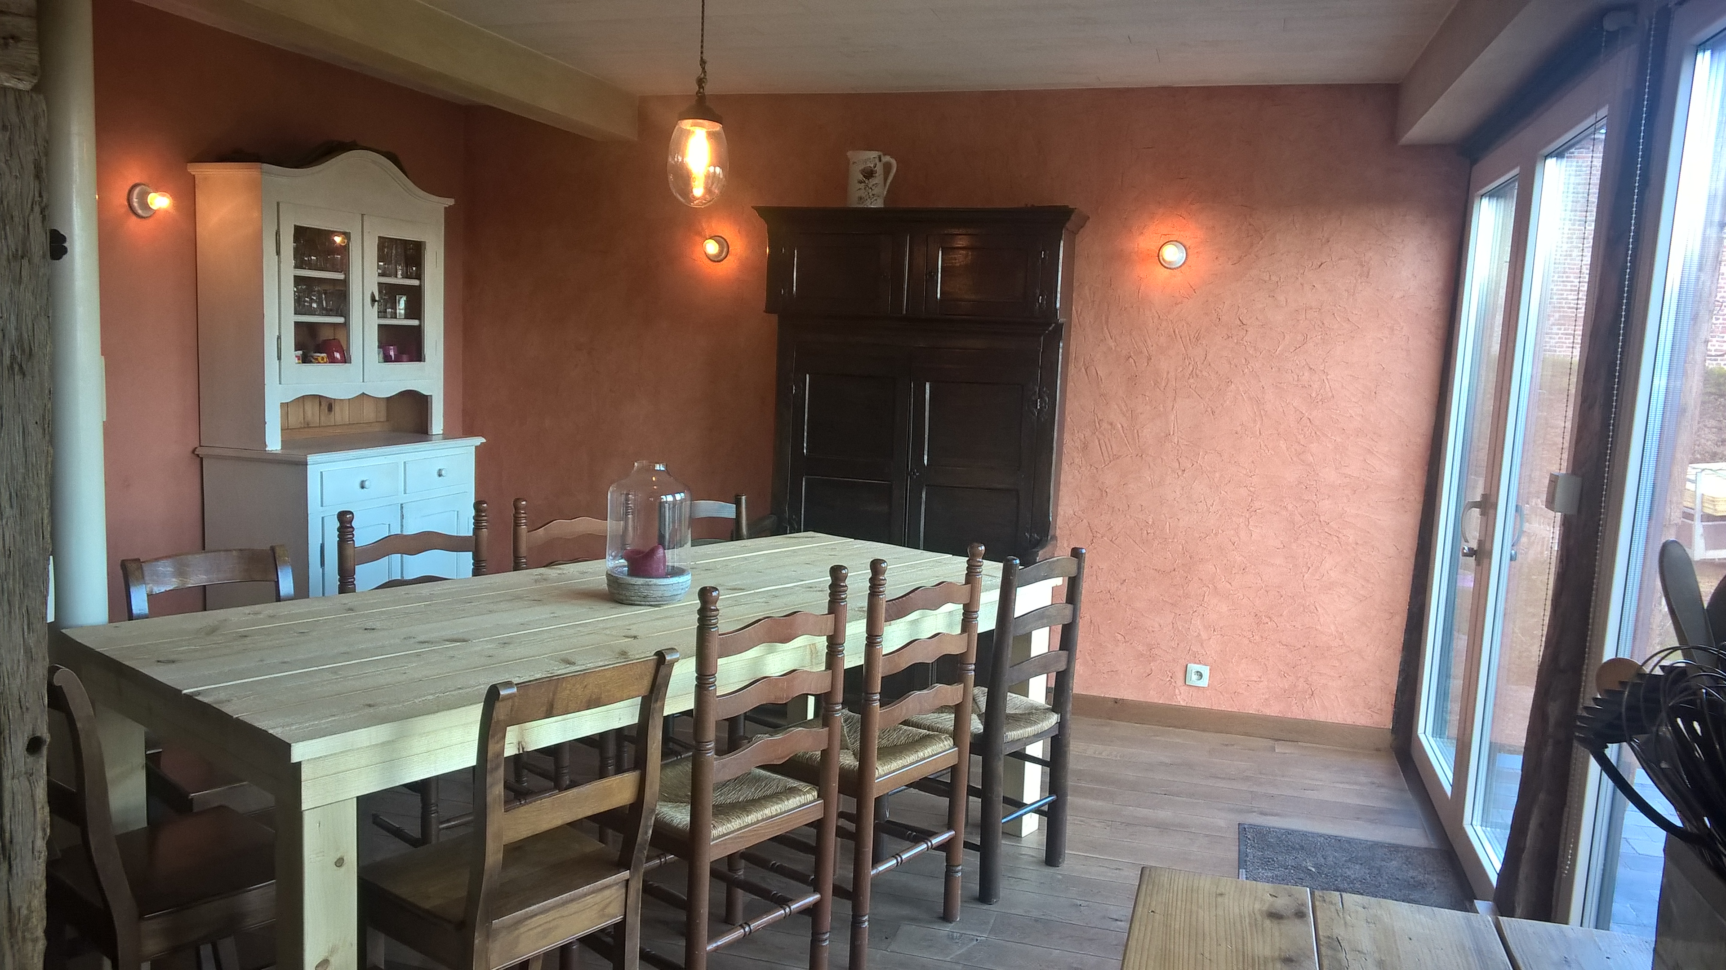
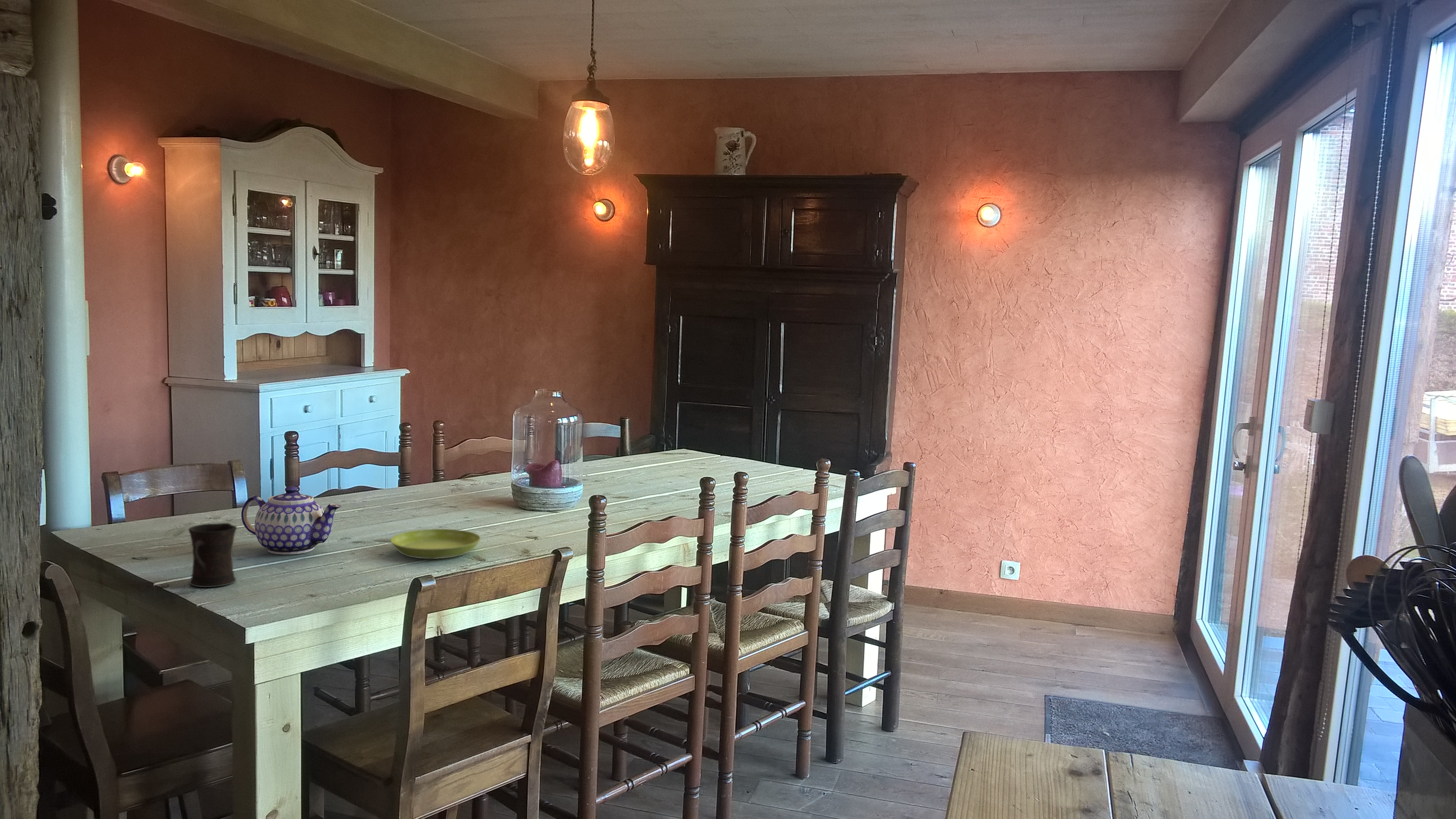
+ saucer (436, 544)
+ teapot (291, 518)
+ mug (211, 555)
